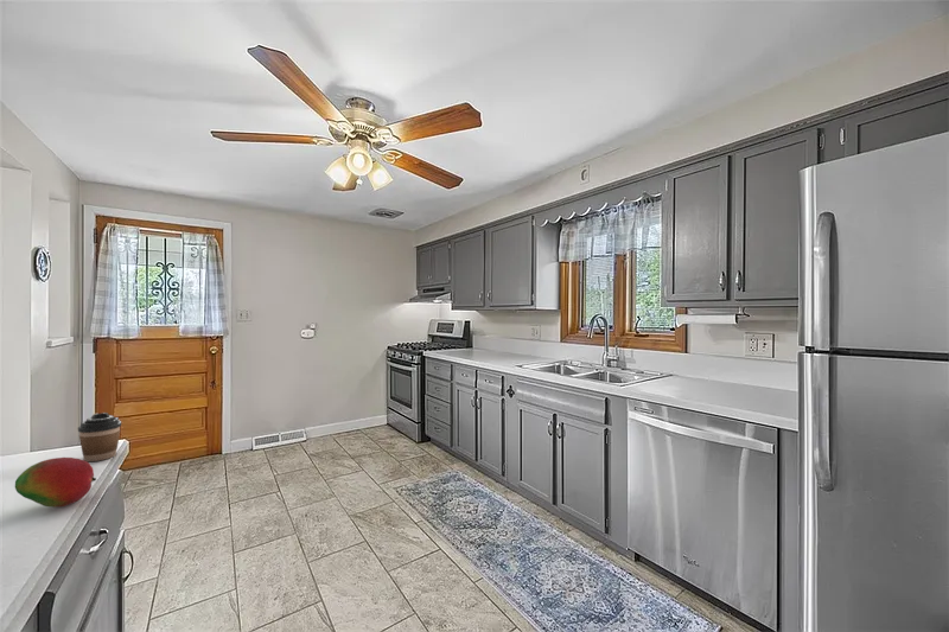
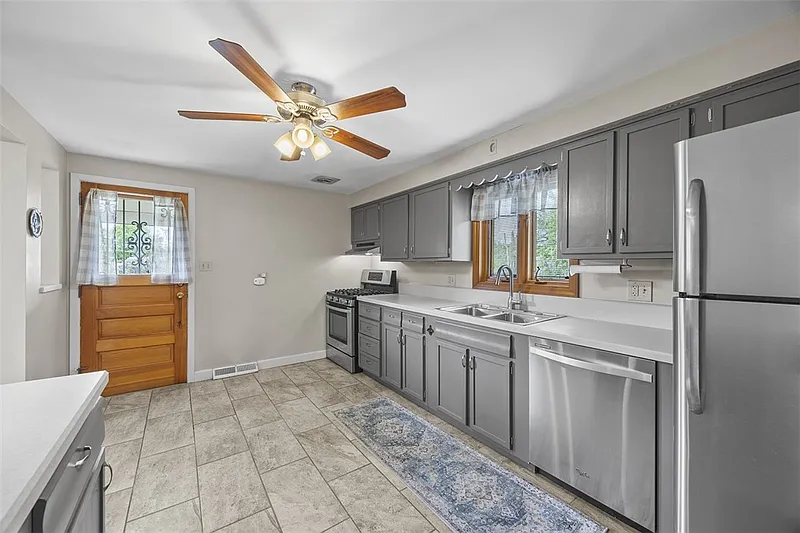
- coffee cup (100, 435)
- fruit (57, 481)
